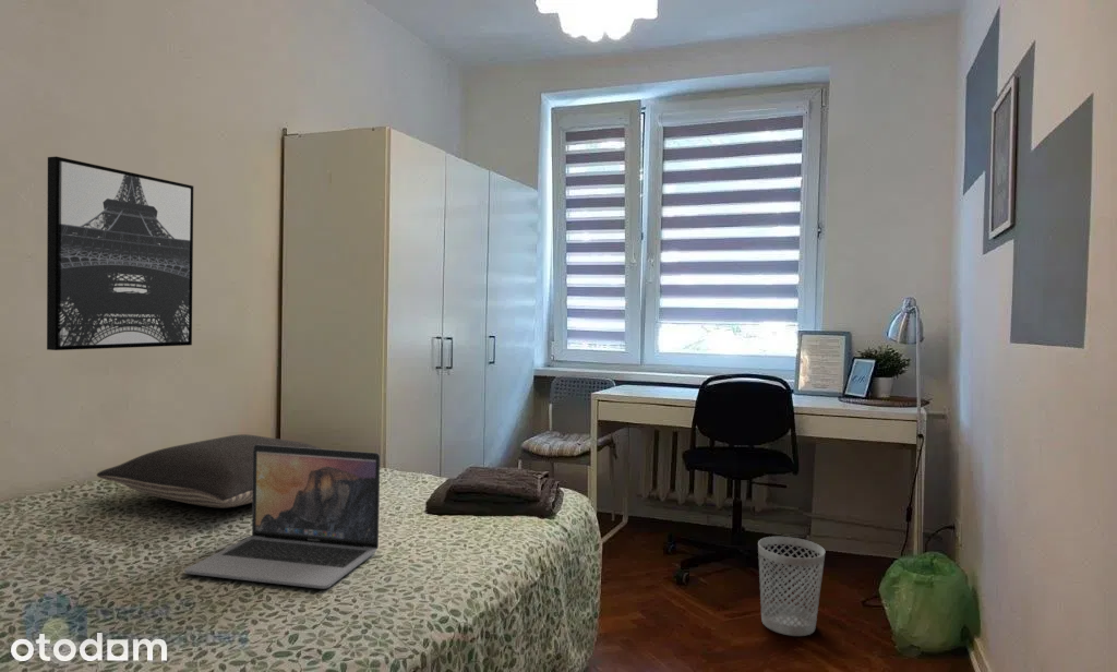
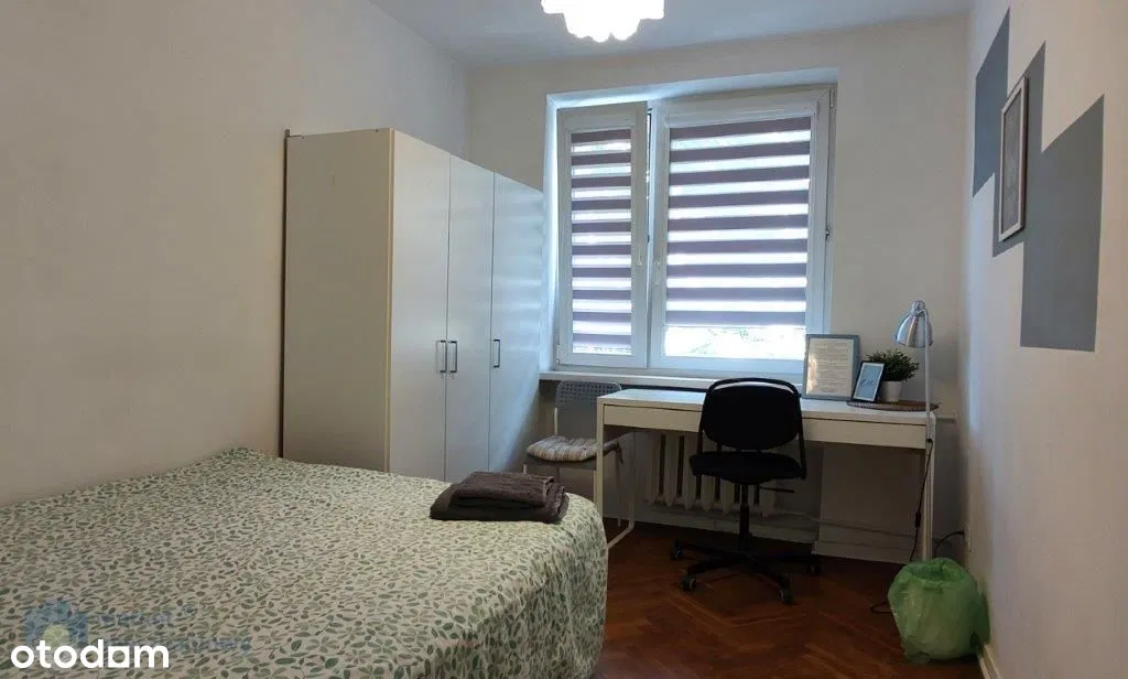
- laptop (287, 511)
- wall art (127, 260)
- pillow (233, 468)
- wastebasket (789, 585)
